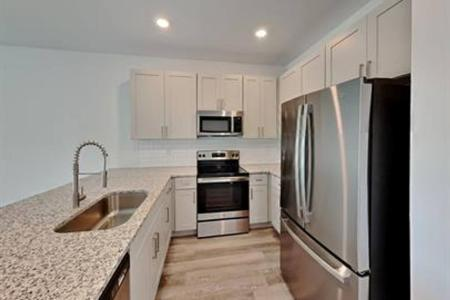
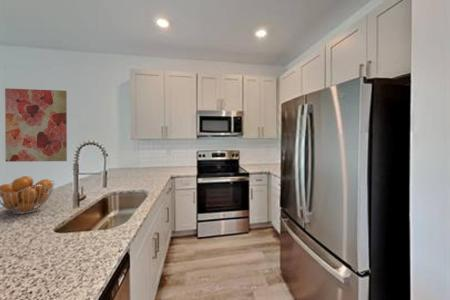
+ fruit basket (25, 193)
+ wall art (36, 125)
